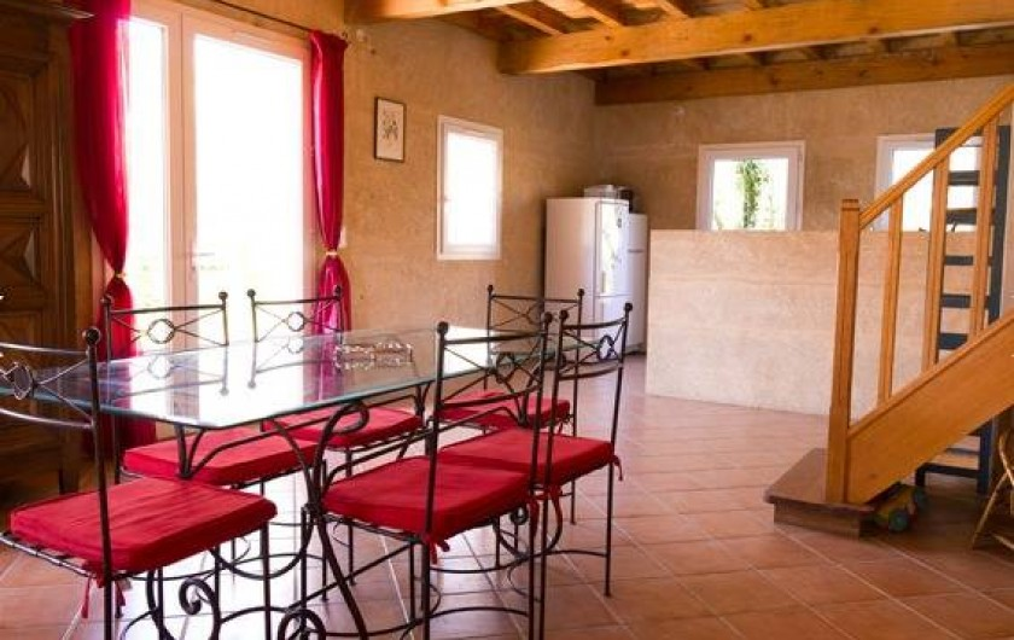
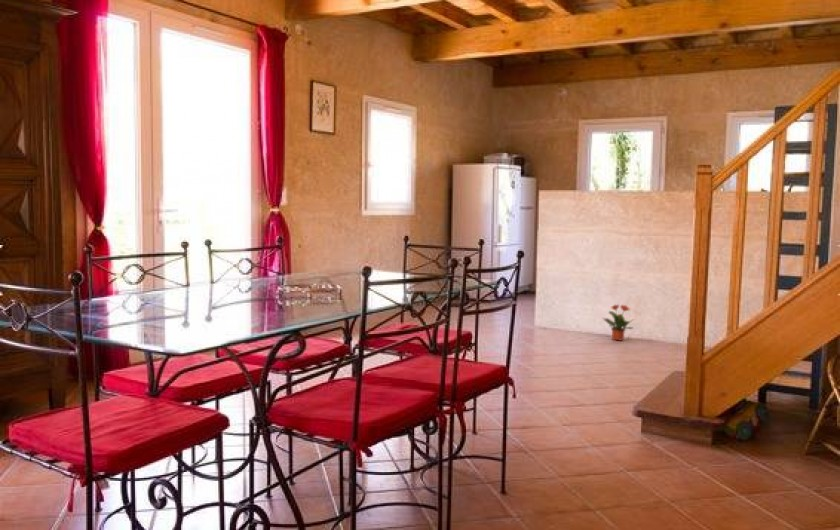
+ potted plant (618, 322)
